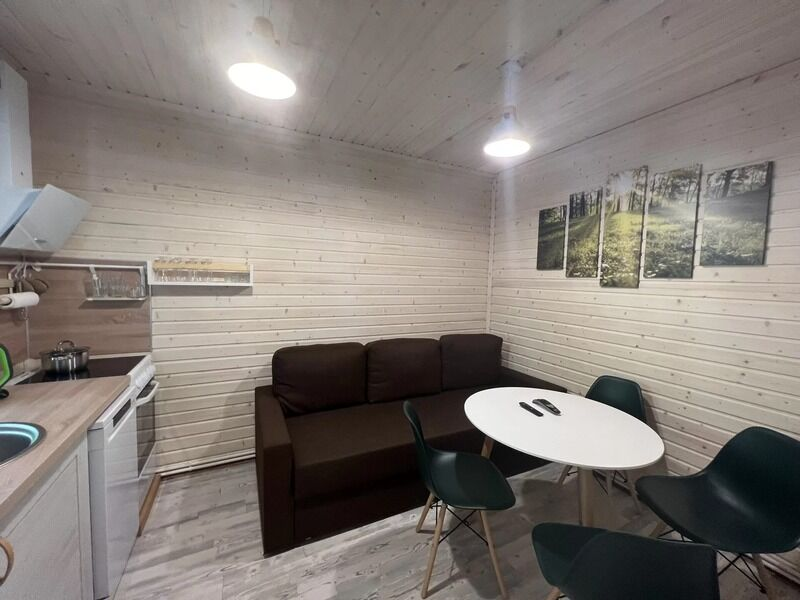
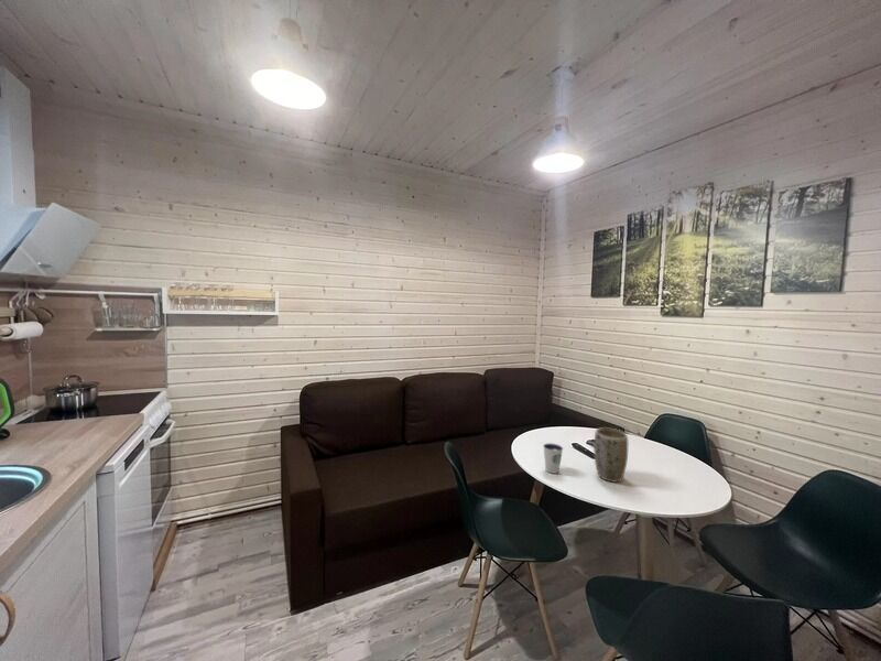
+ dixie cup (552, 458)
+ plant pot (610, 454)
